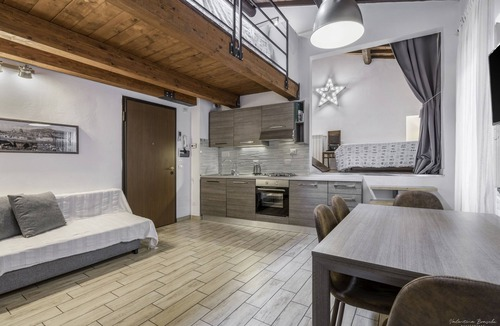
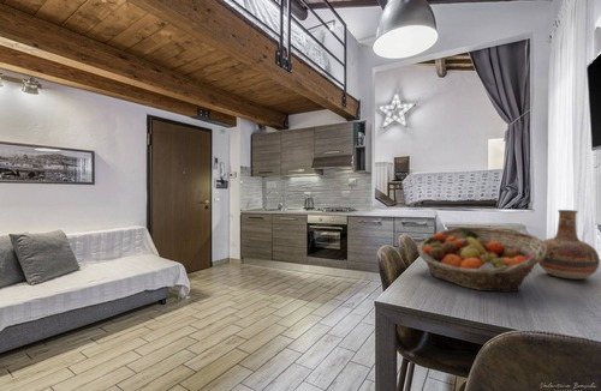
+ fruit basket (474, 254)
+ vase (565, 242)
